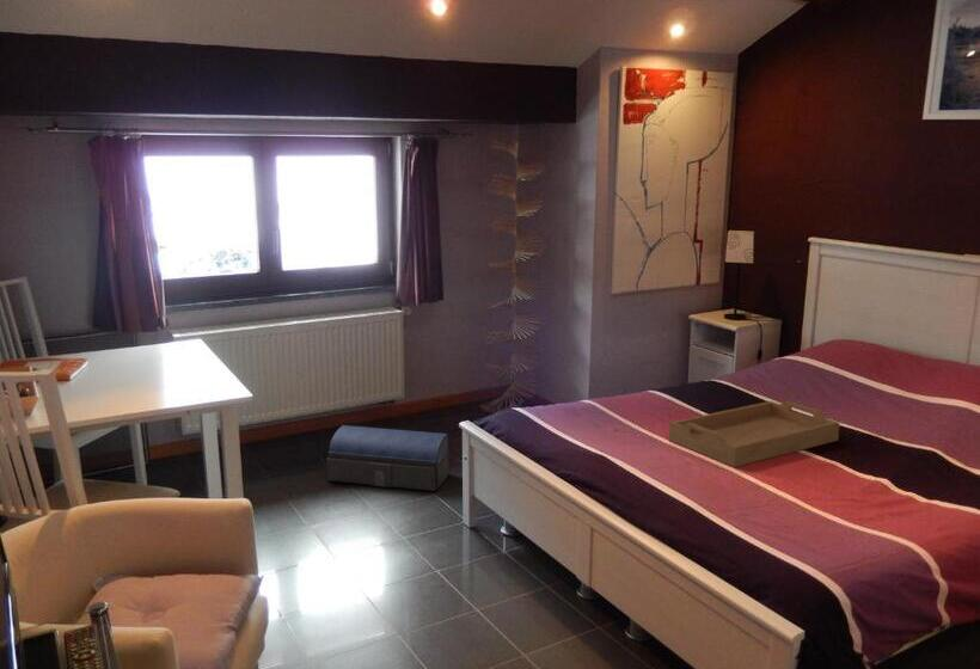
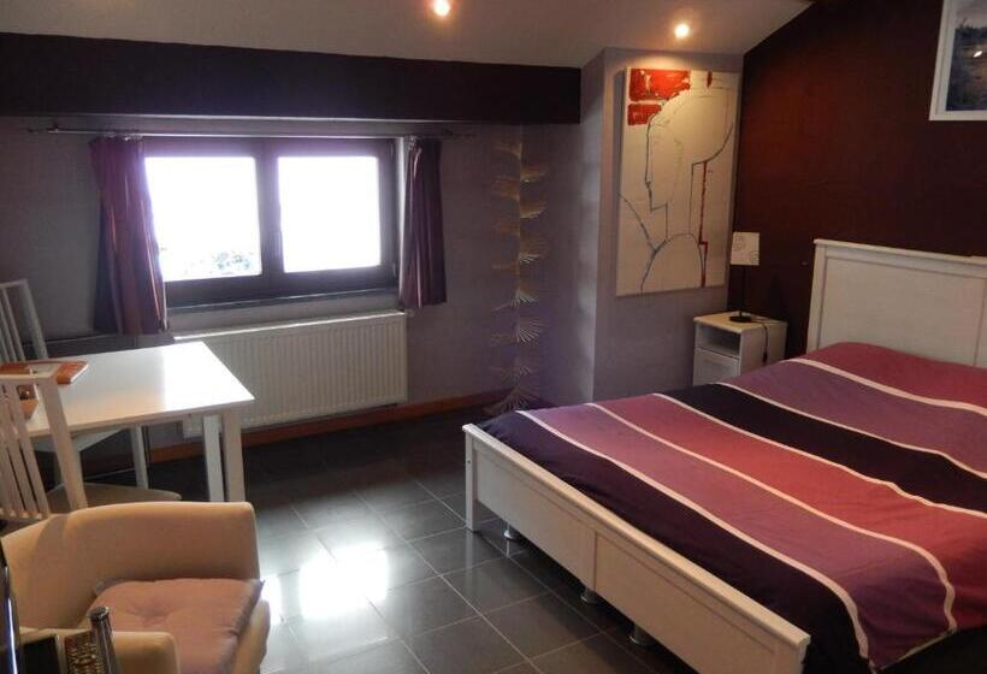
- architectural model (387, 456)
- serving tray (754, 428)
